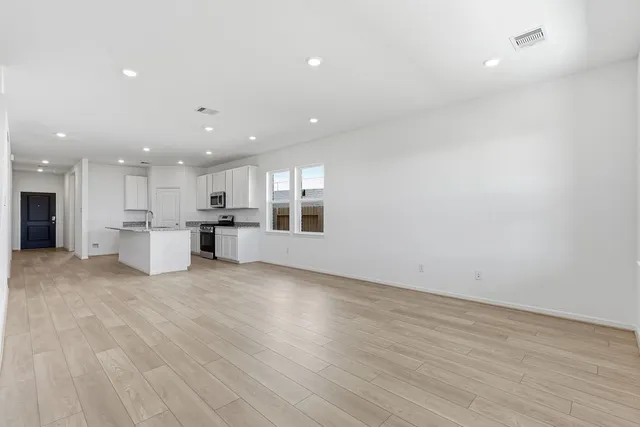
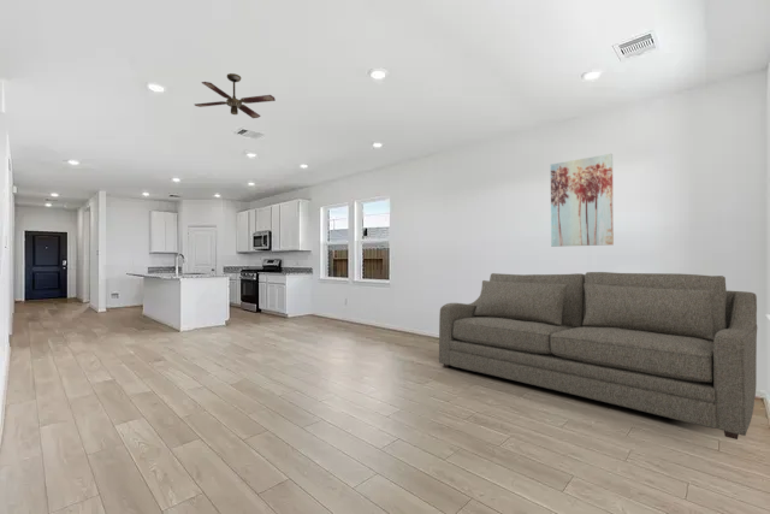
+ ceiling fan (233, 95)
+ sofa (574, 326)
+ wall art (580, 202)
